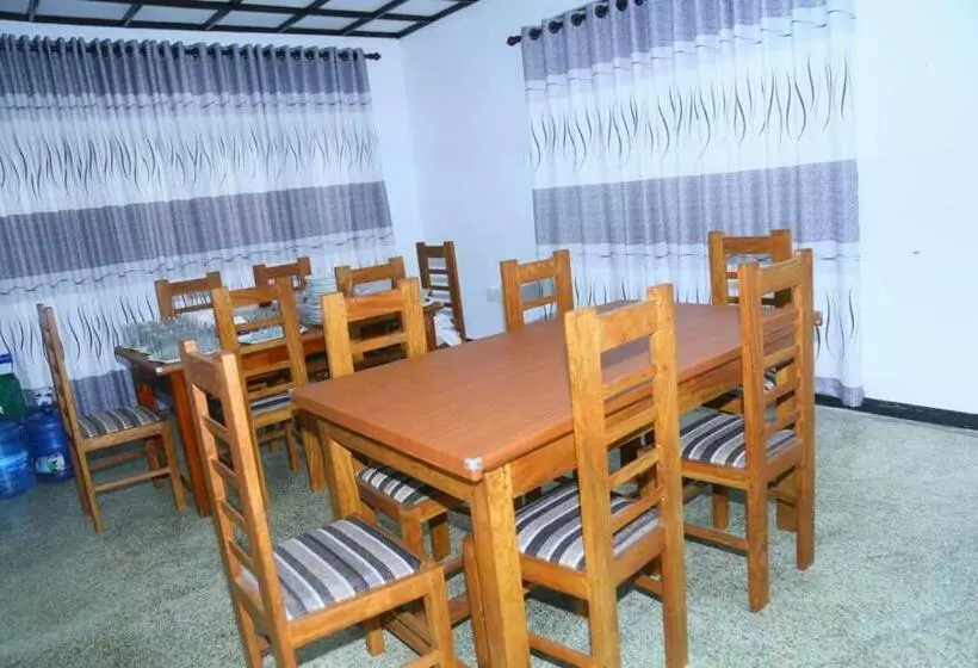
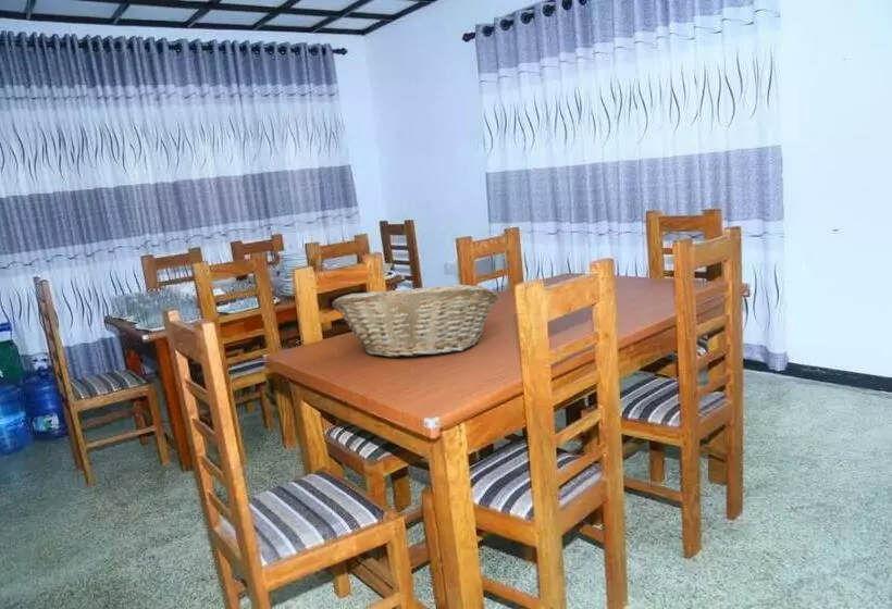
+ fruit basket (416, 313)
